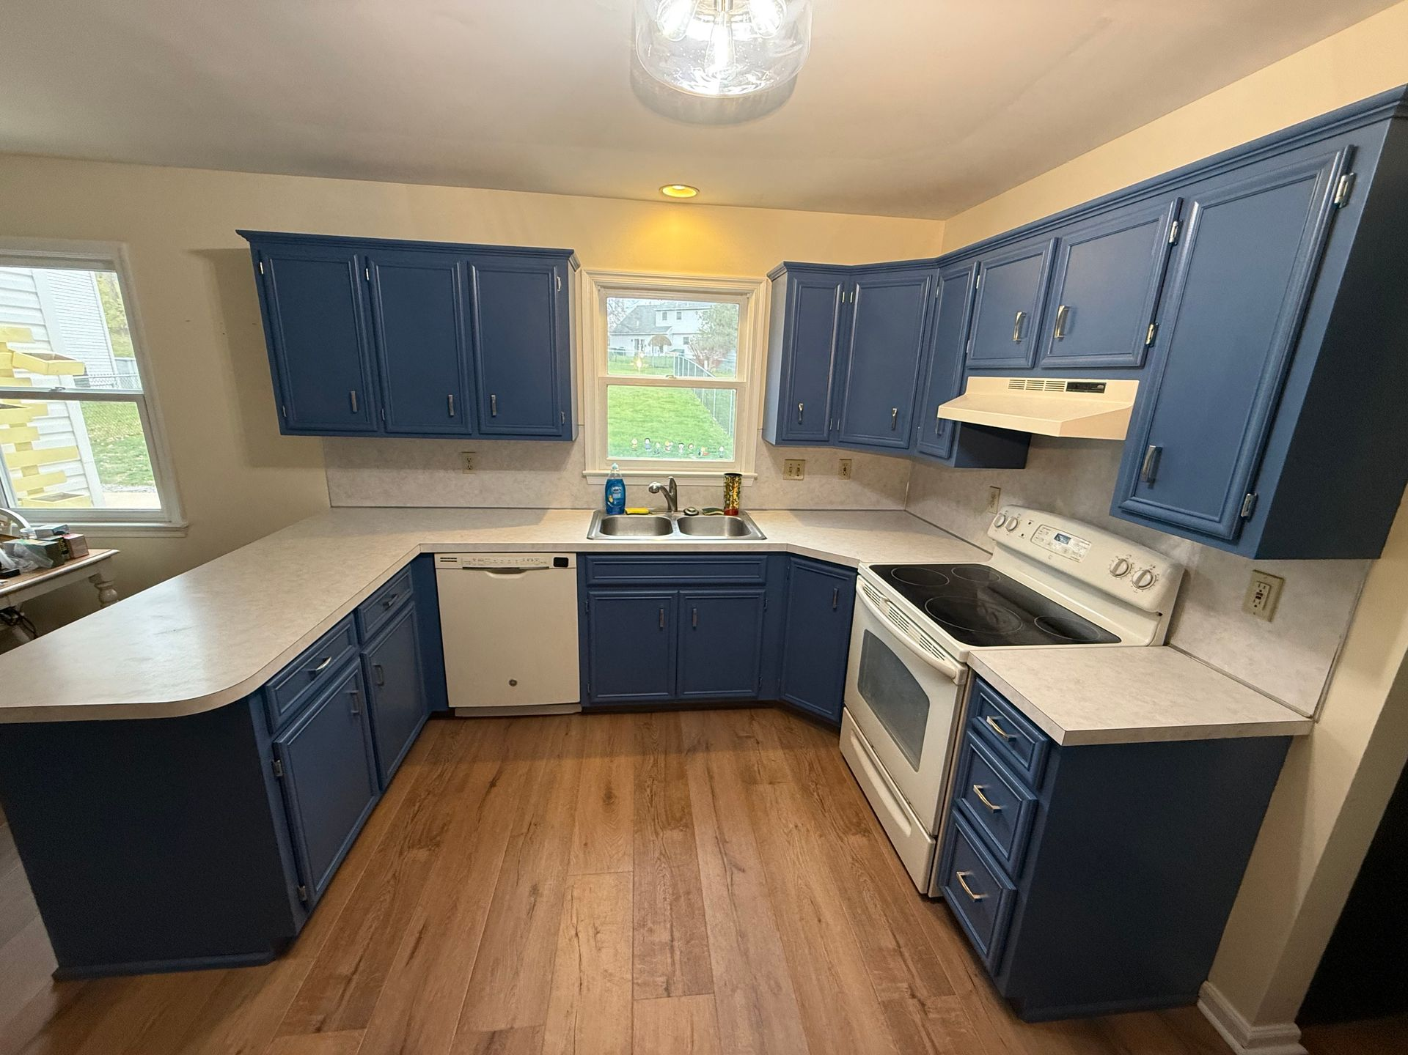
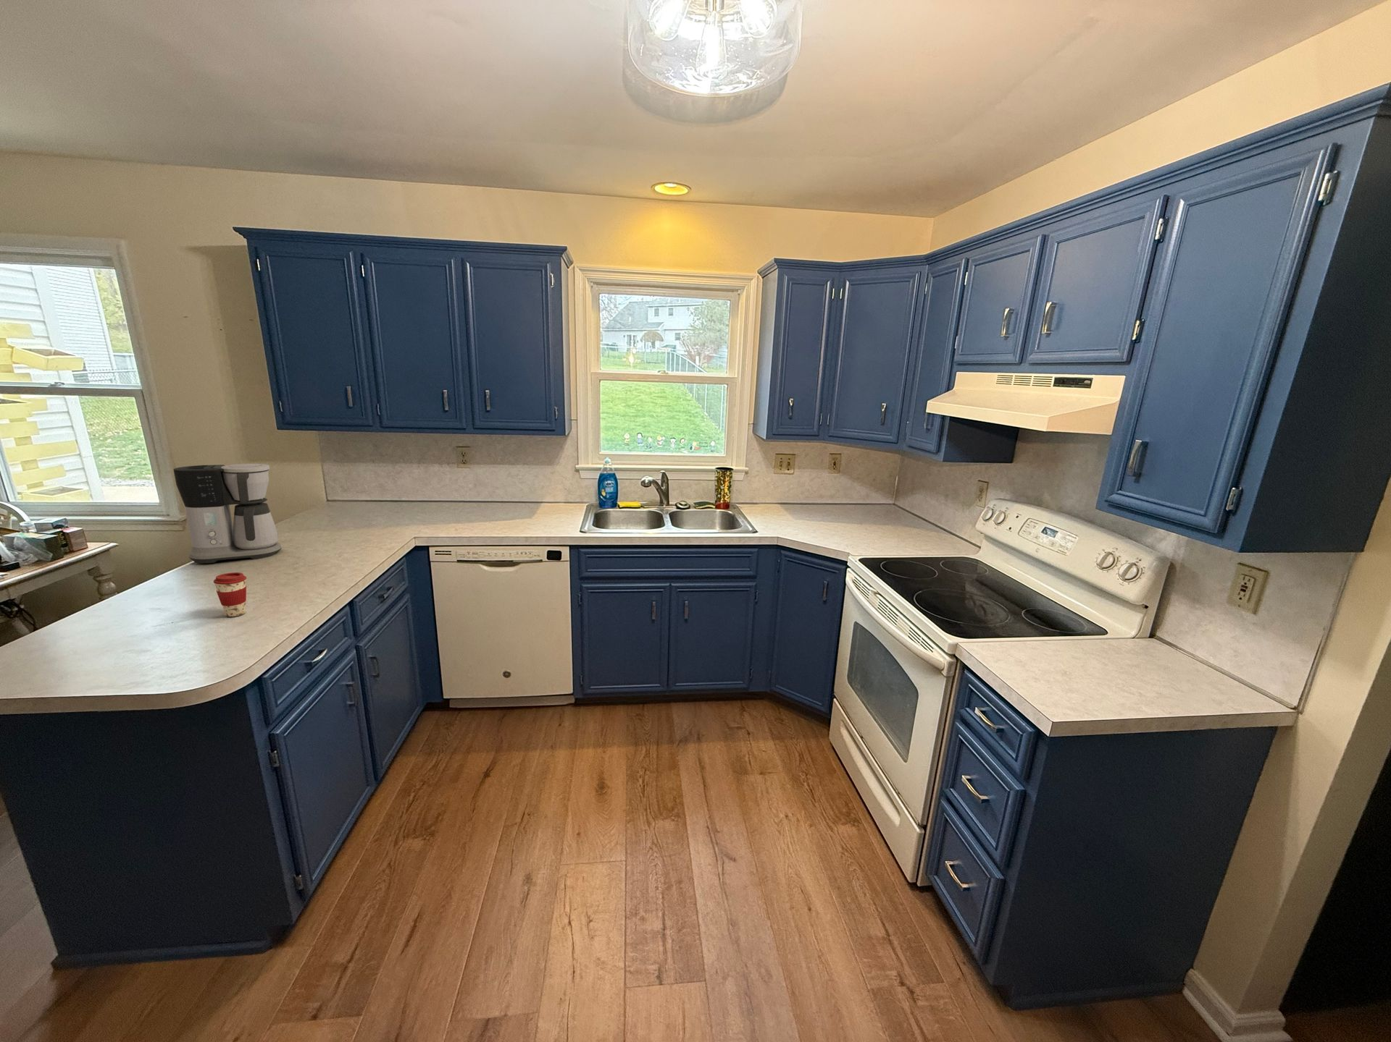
+ coffee maker (229, 512)
+ coffee cup (232, 594)
